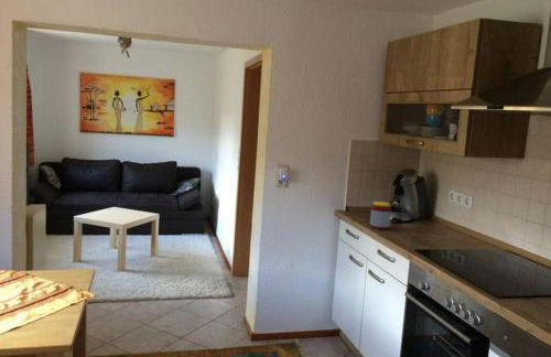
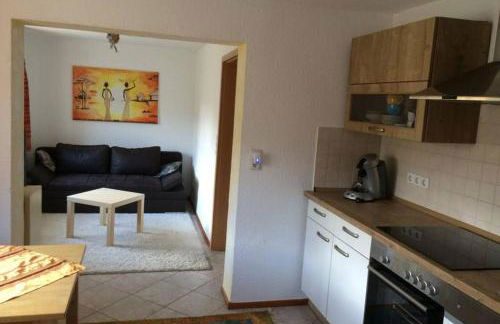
- jar (380, 215)
